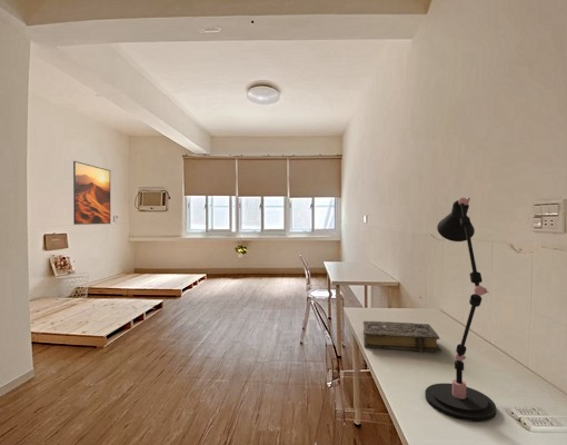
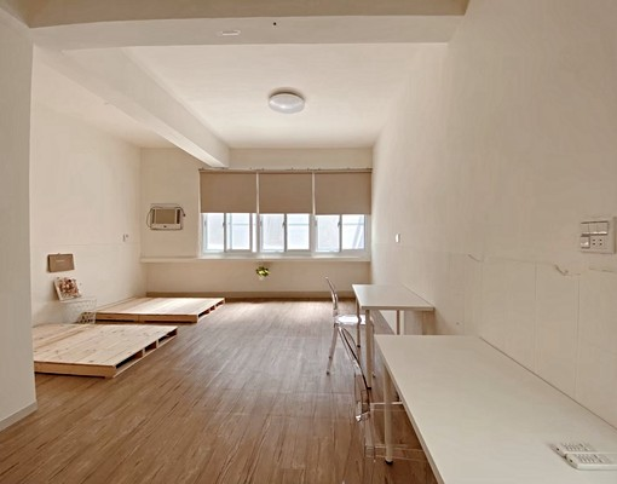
- book (398, 334)
- desk lamp (469, 301)
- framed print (93, 195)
